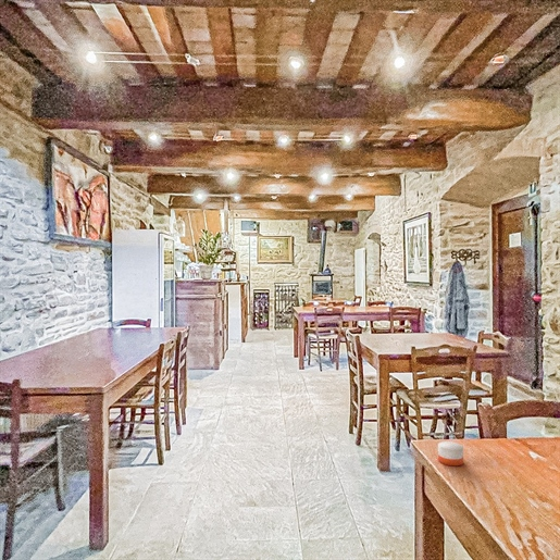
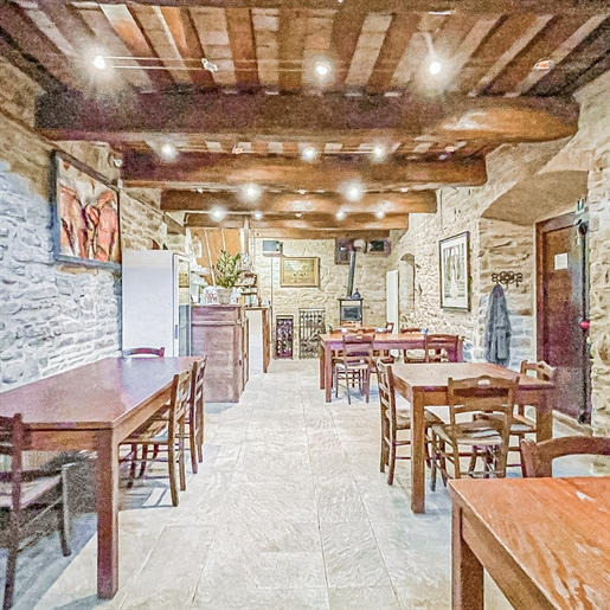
- candle (450, 445)
